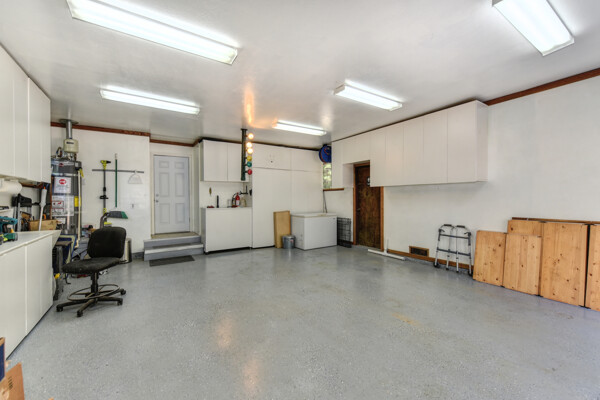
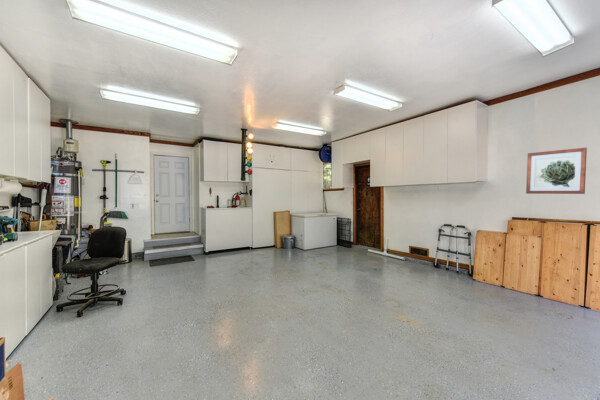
+ wall art (554, 172)
